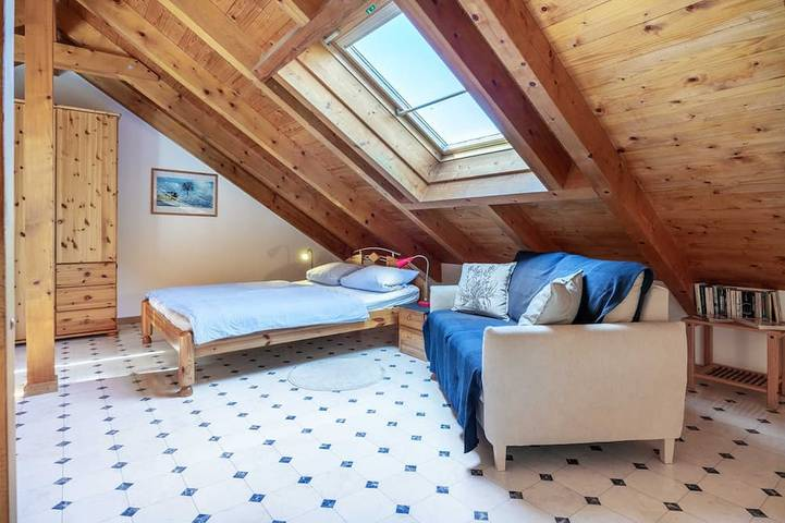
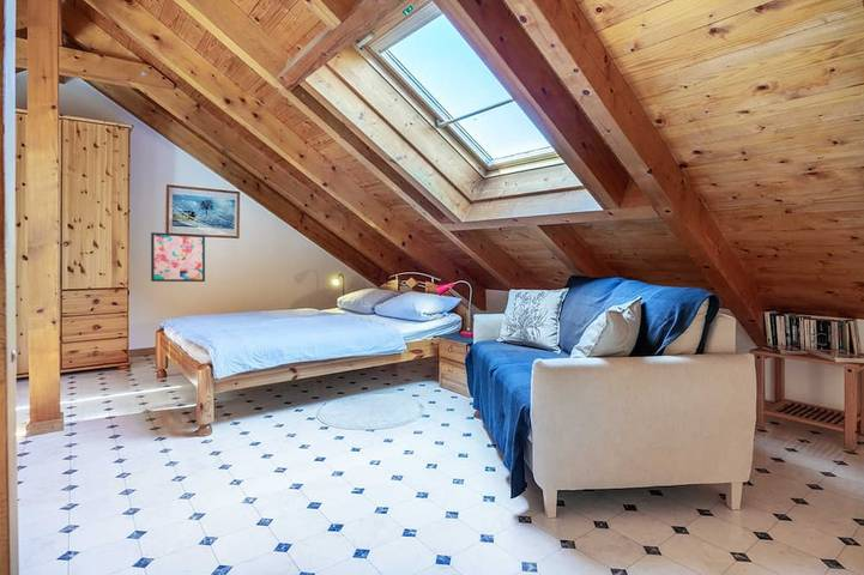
+ wall art (179, 258)
